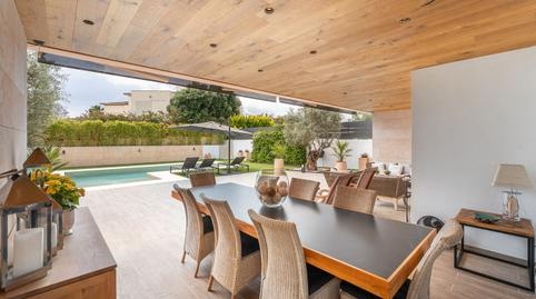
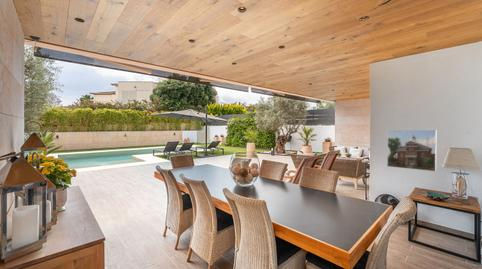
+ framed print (410, 149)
